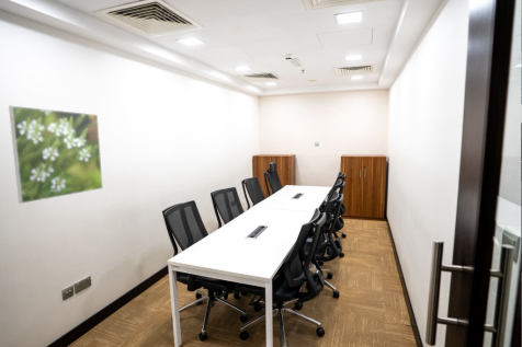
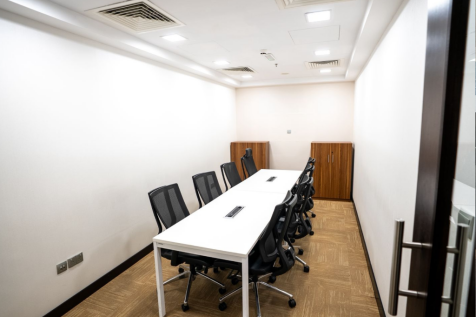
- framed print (63, 153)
